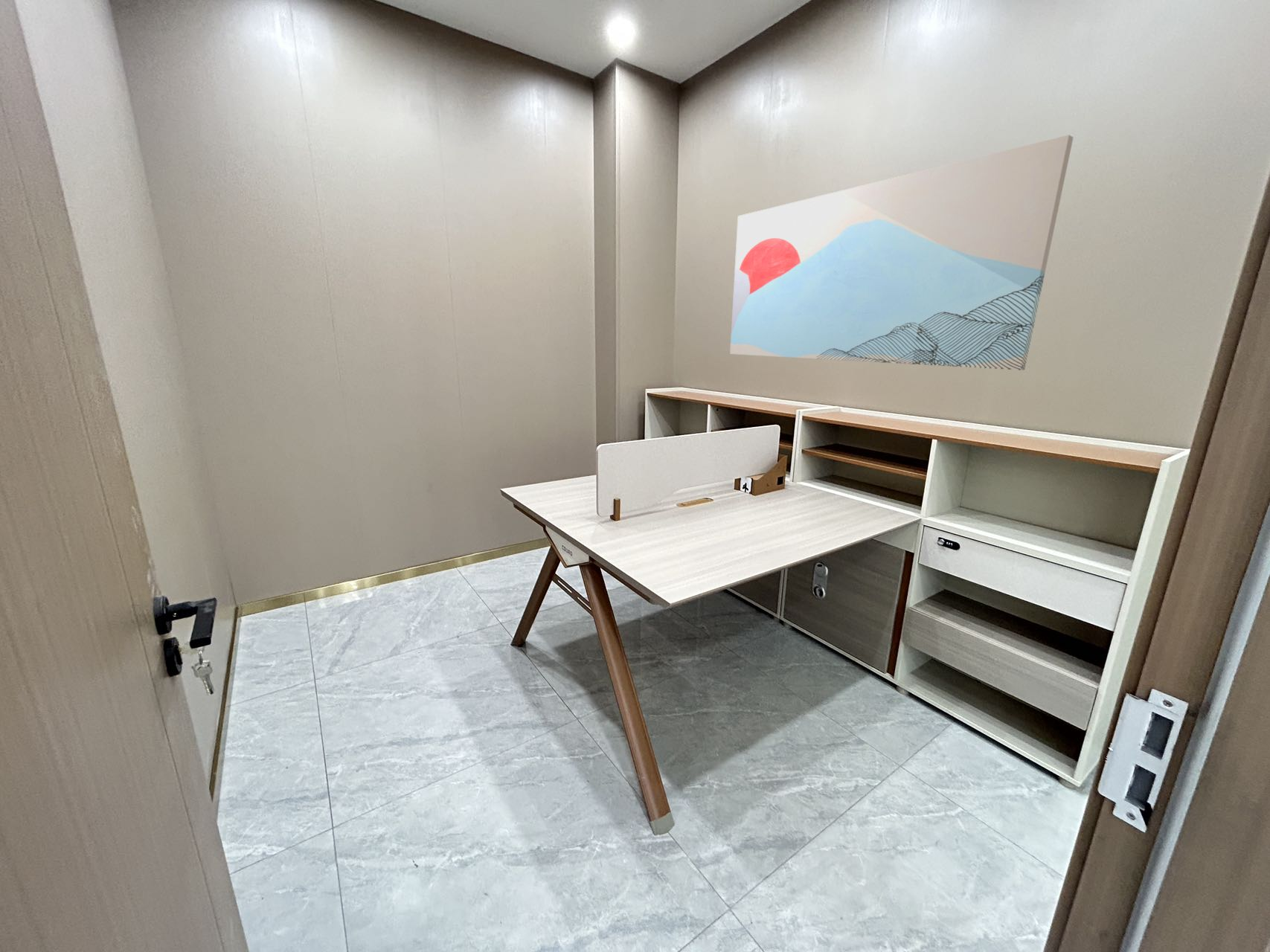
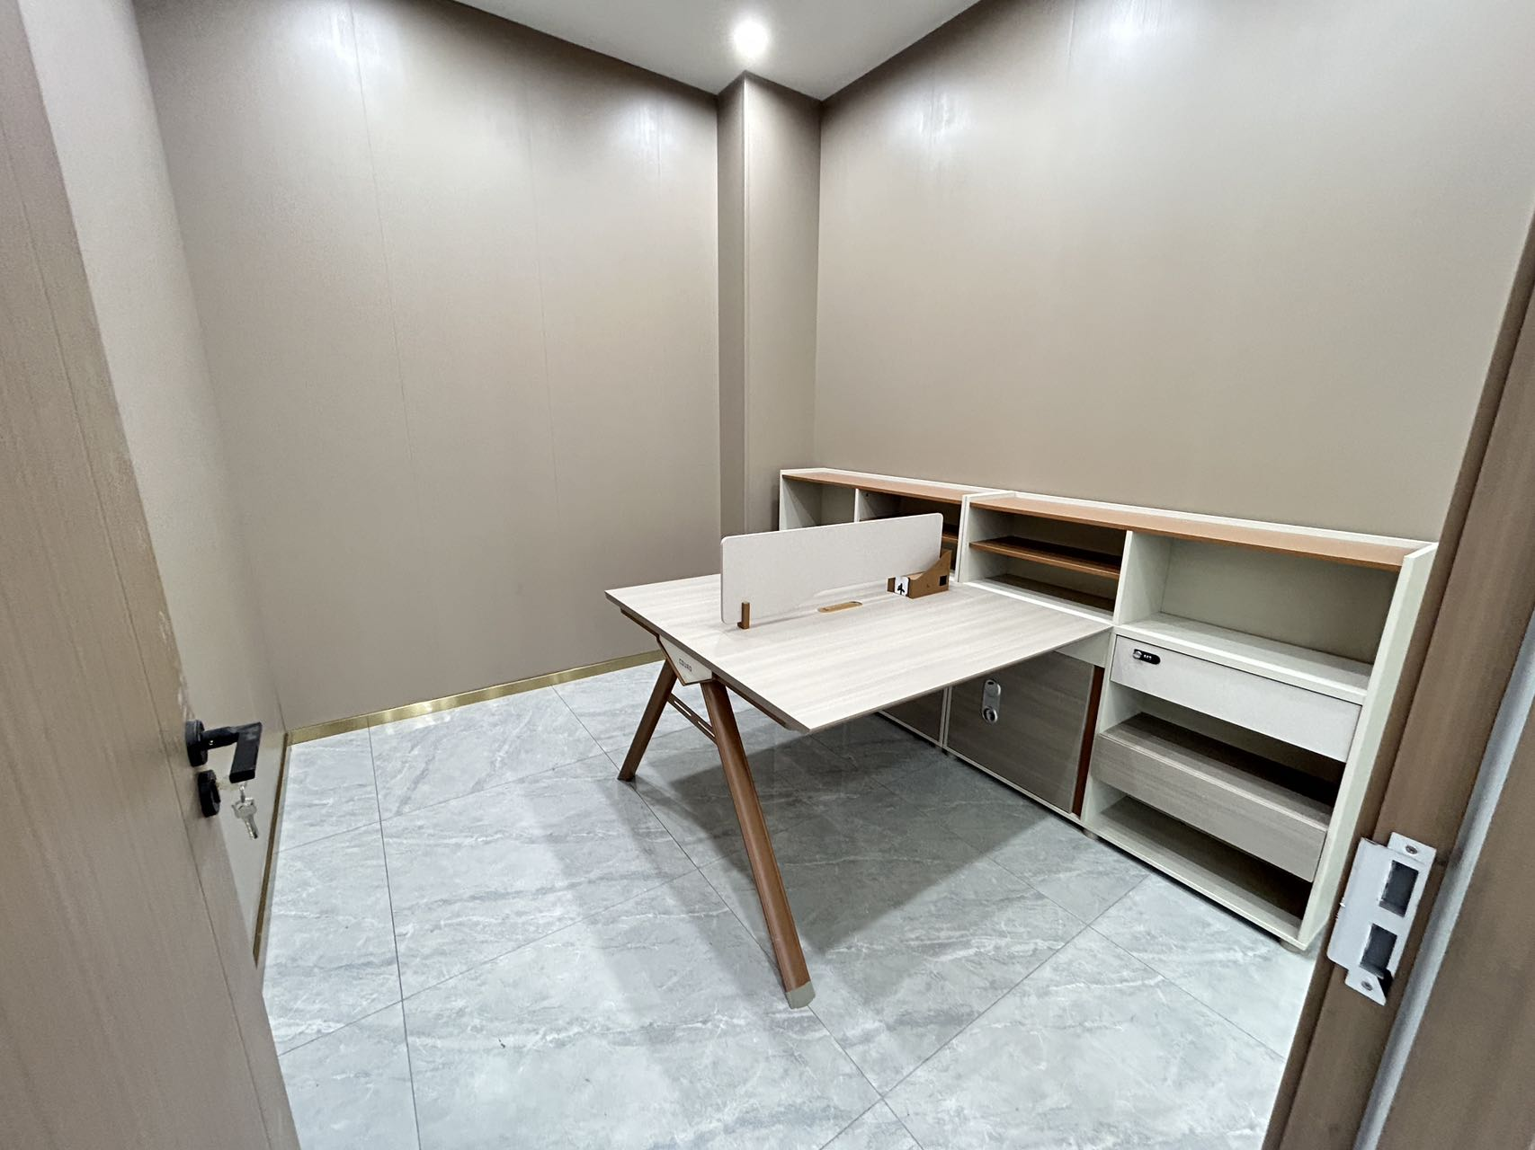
- wall art (852, 277)
